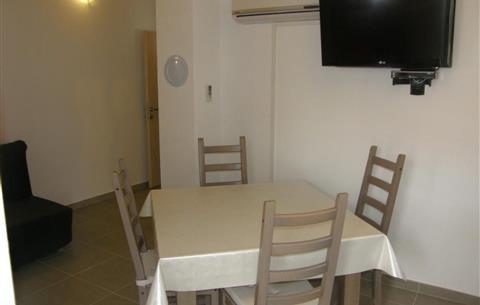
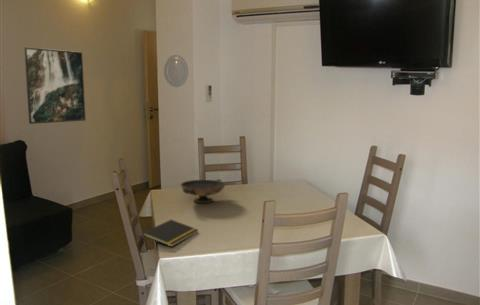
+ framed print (56, 86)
+ notepad (171, 232)
+ decorative bowl (203, 192)
